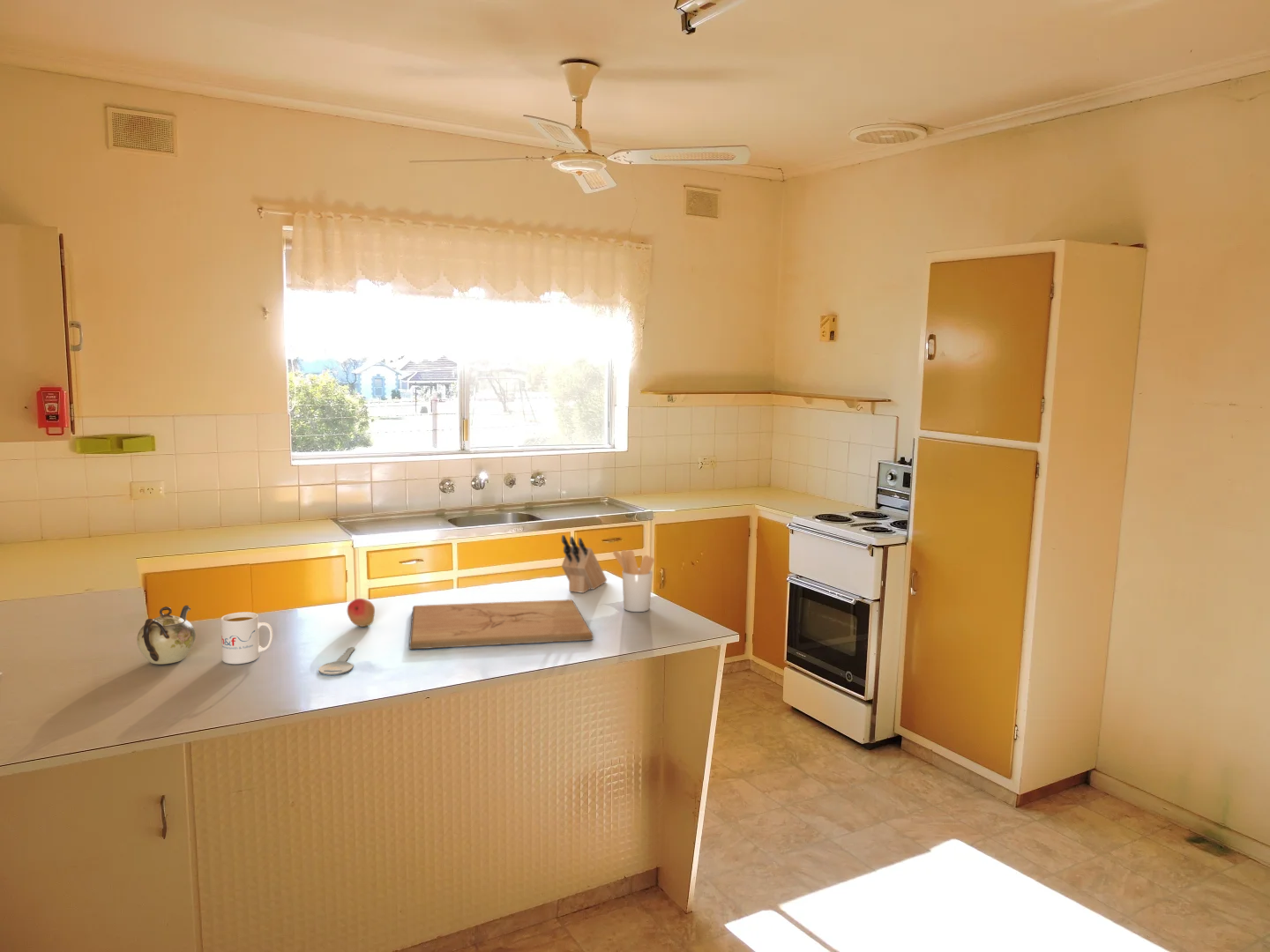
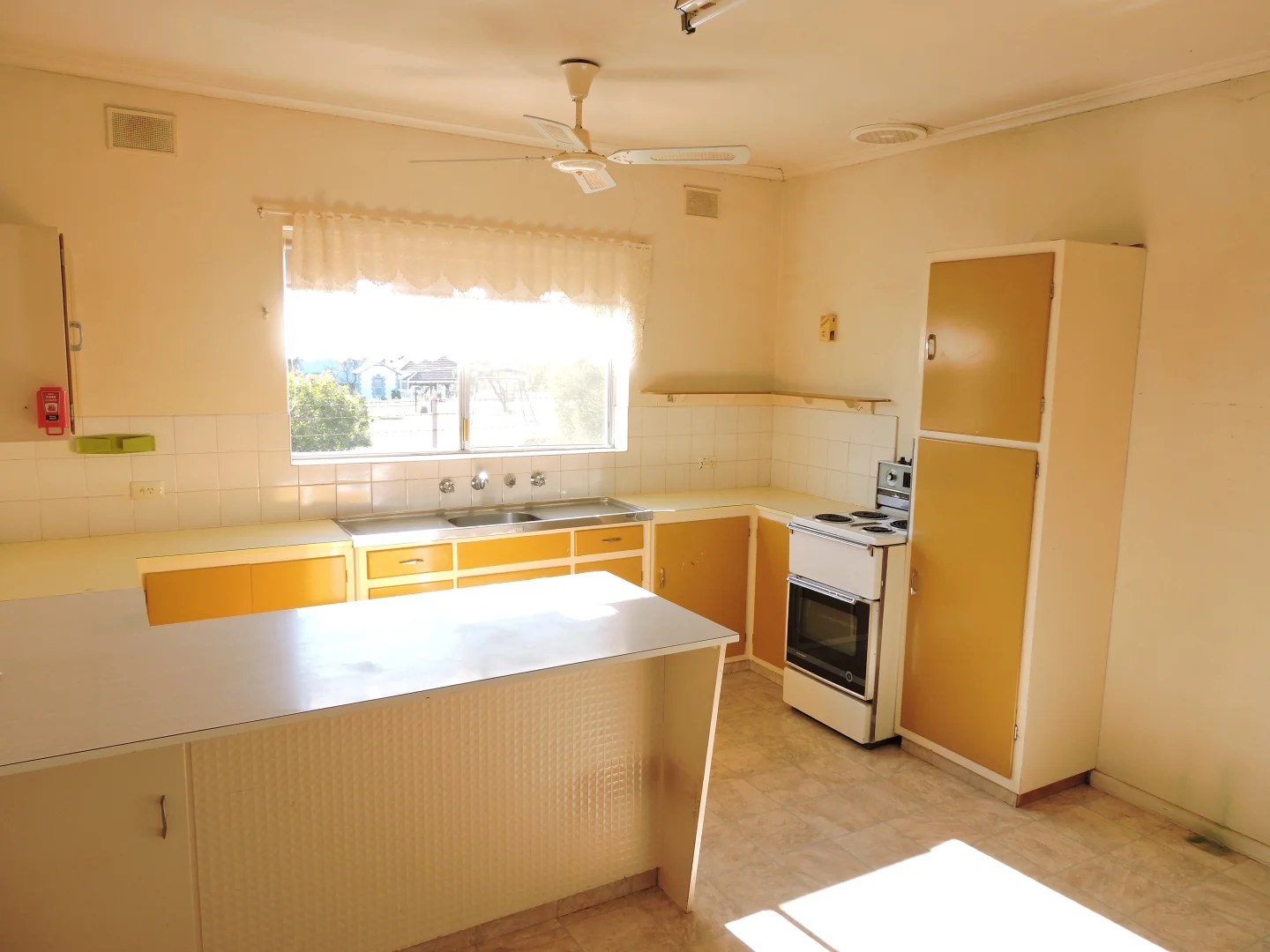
- teapot (168, 632)
- cutting board (498, 621)
- knife block (583, 560)
- mug (247, 637)
- fruit (361, 612)
- key (342, 660)
- utensil holder (632, 578)
